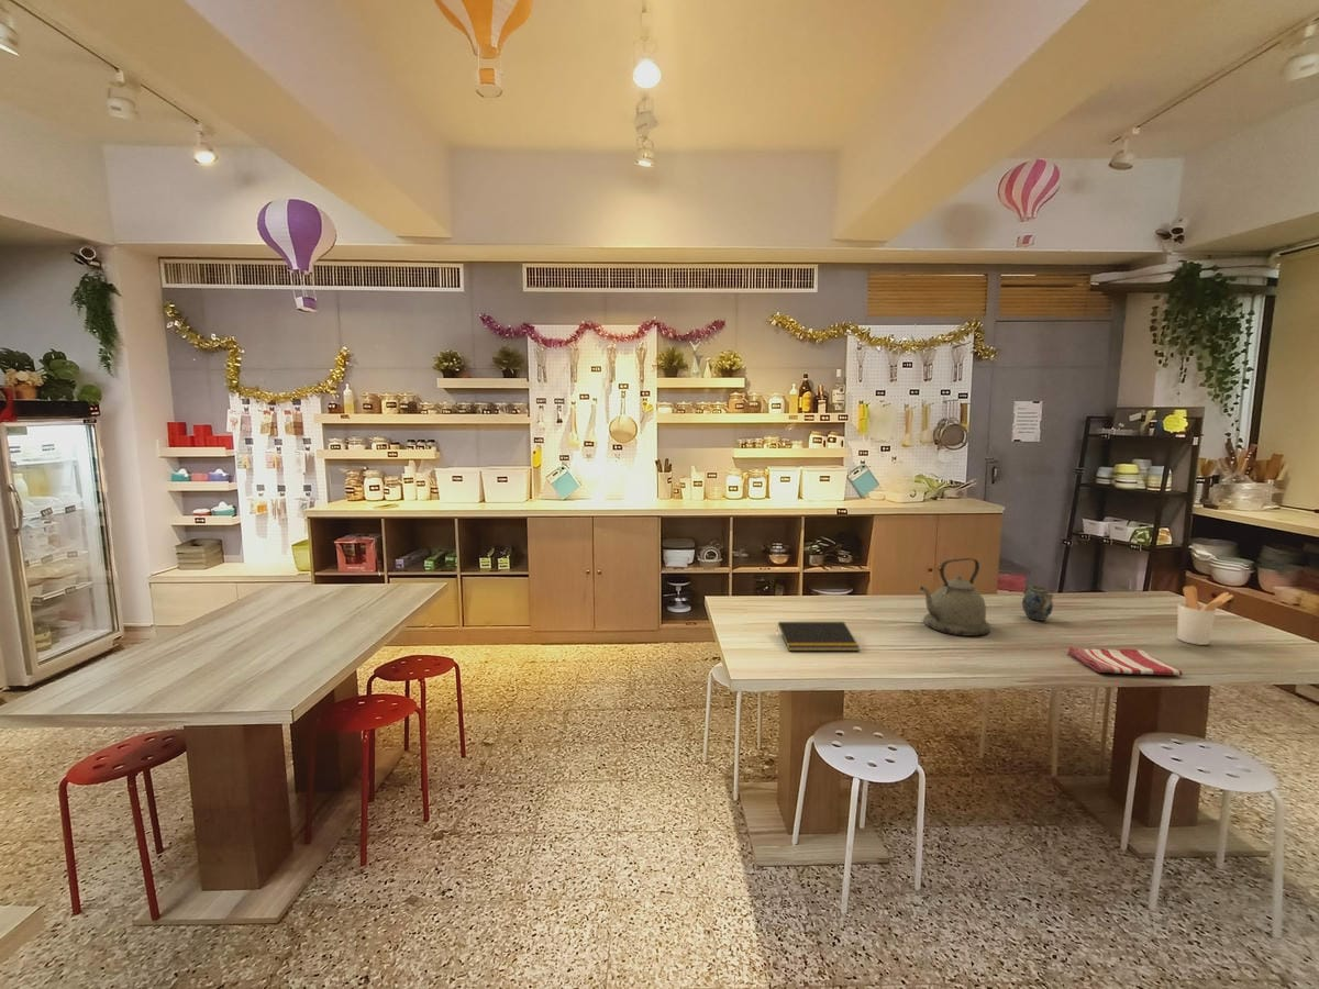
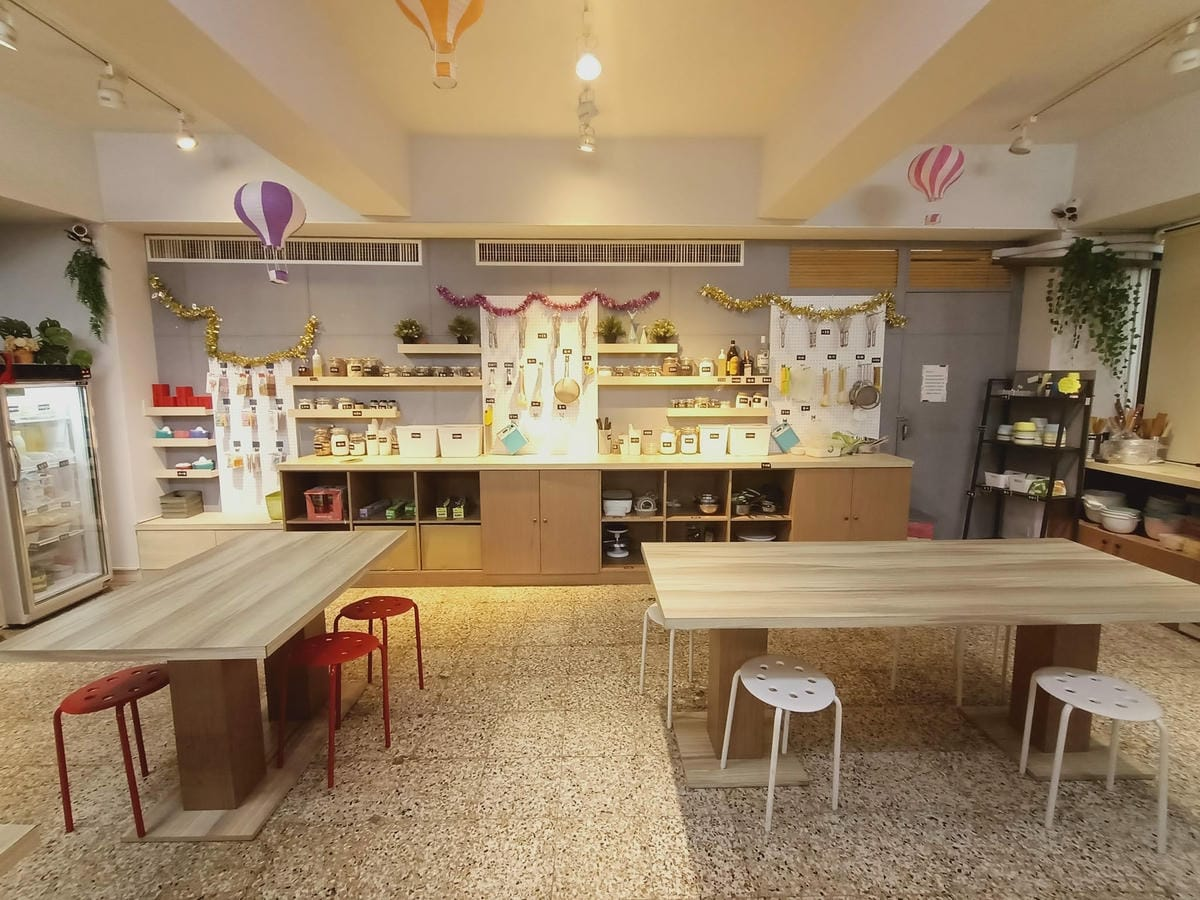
- dish towel (1121, 660)
- teapot (1038, 602)
- utensil holder (1205, 615)
- notepad (817, 635)
- kettle (956, 593)
